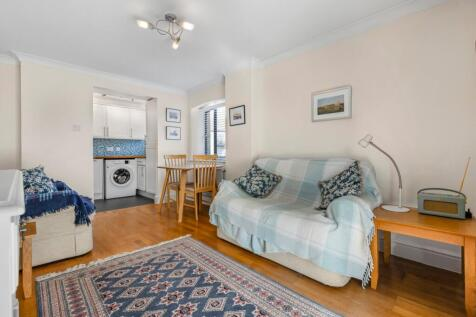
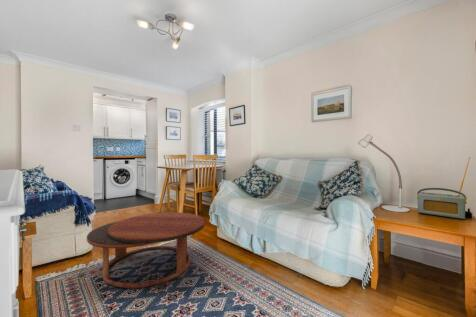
+ coffee table (150, 243)
